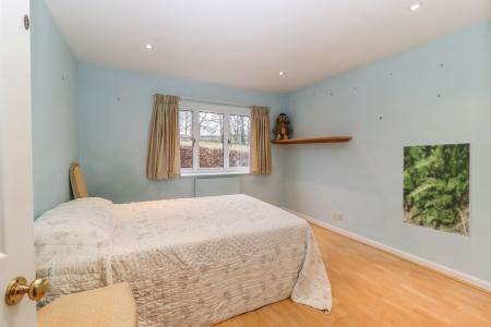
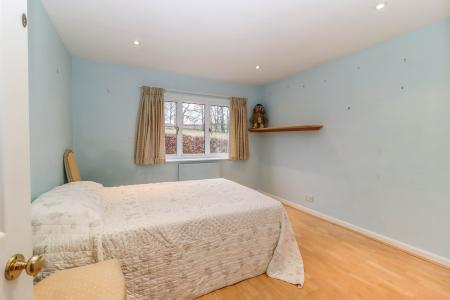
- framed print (433, 186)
